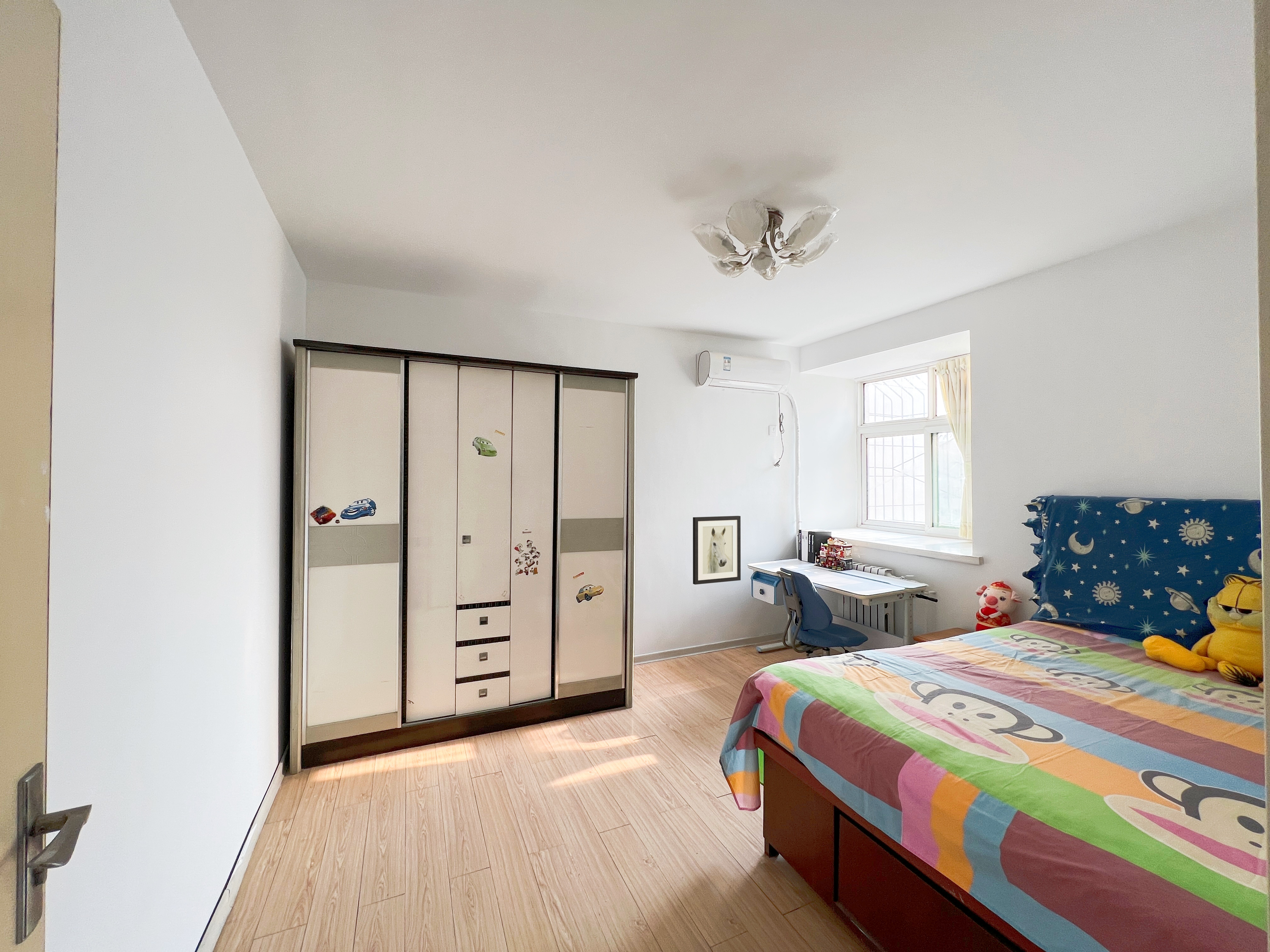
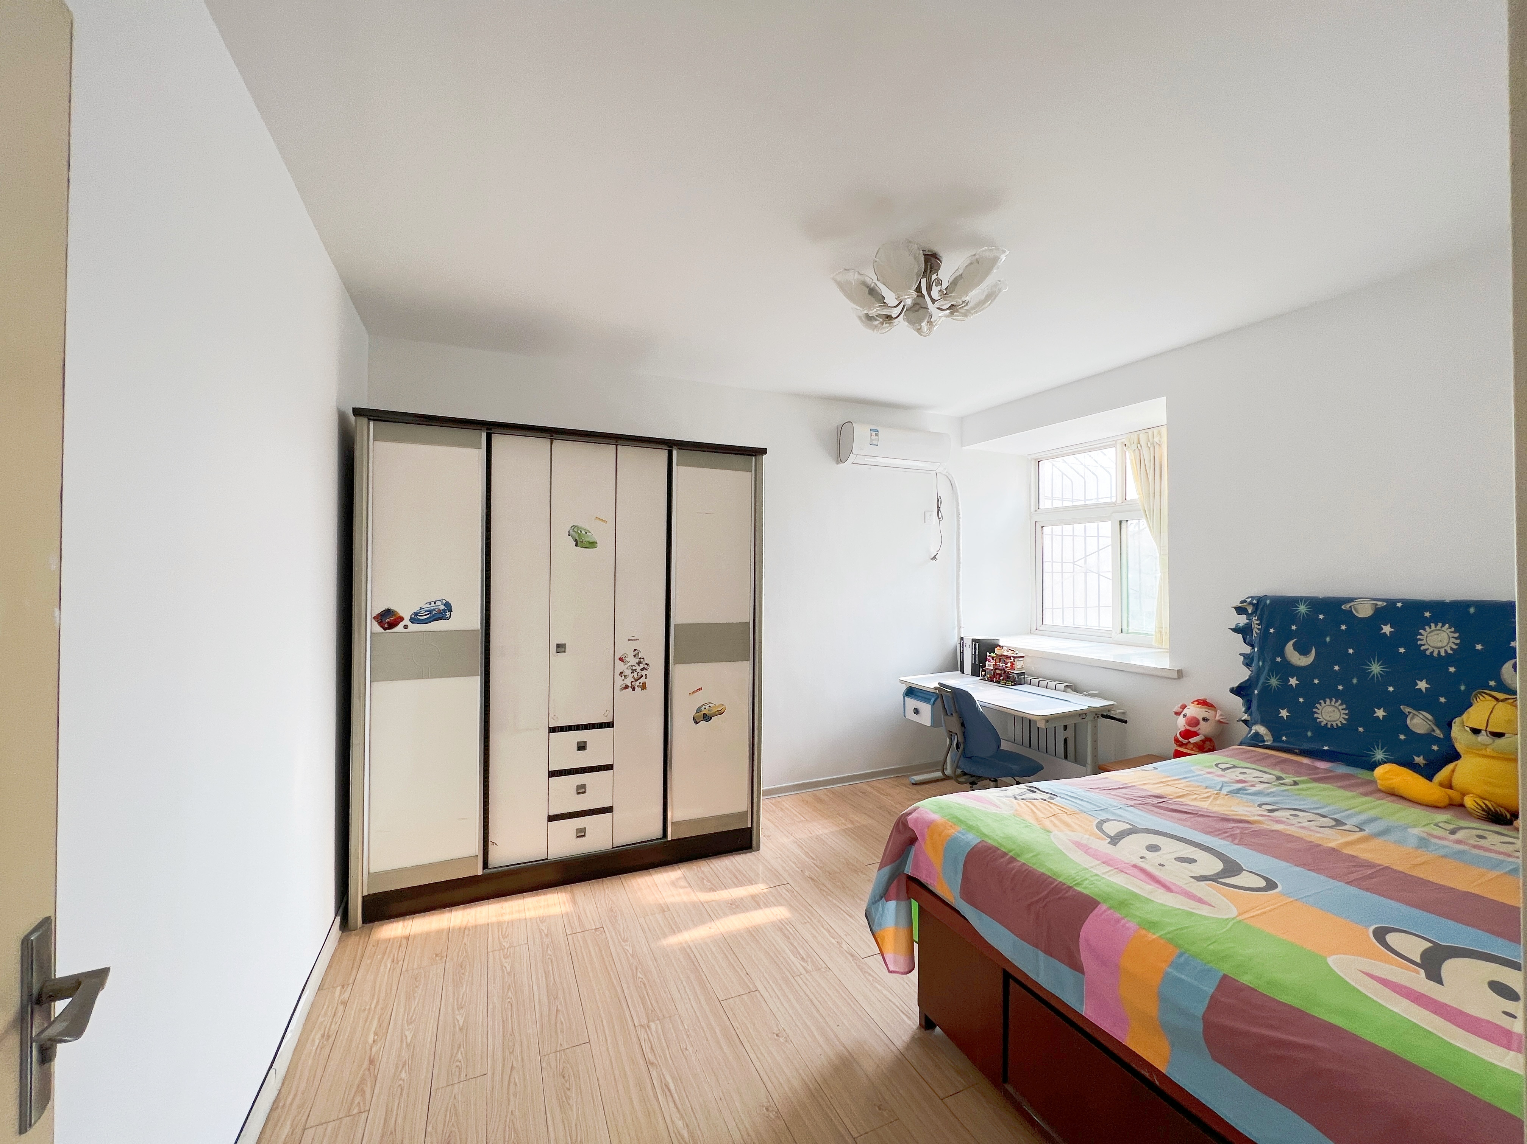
- wall art (717, 549)
